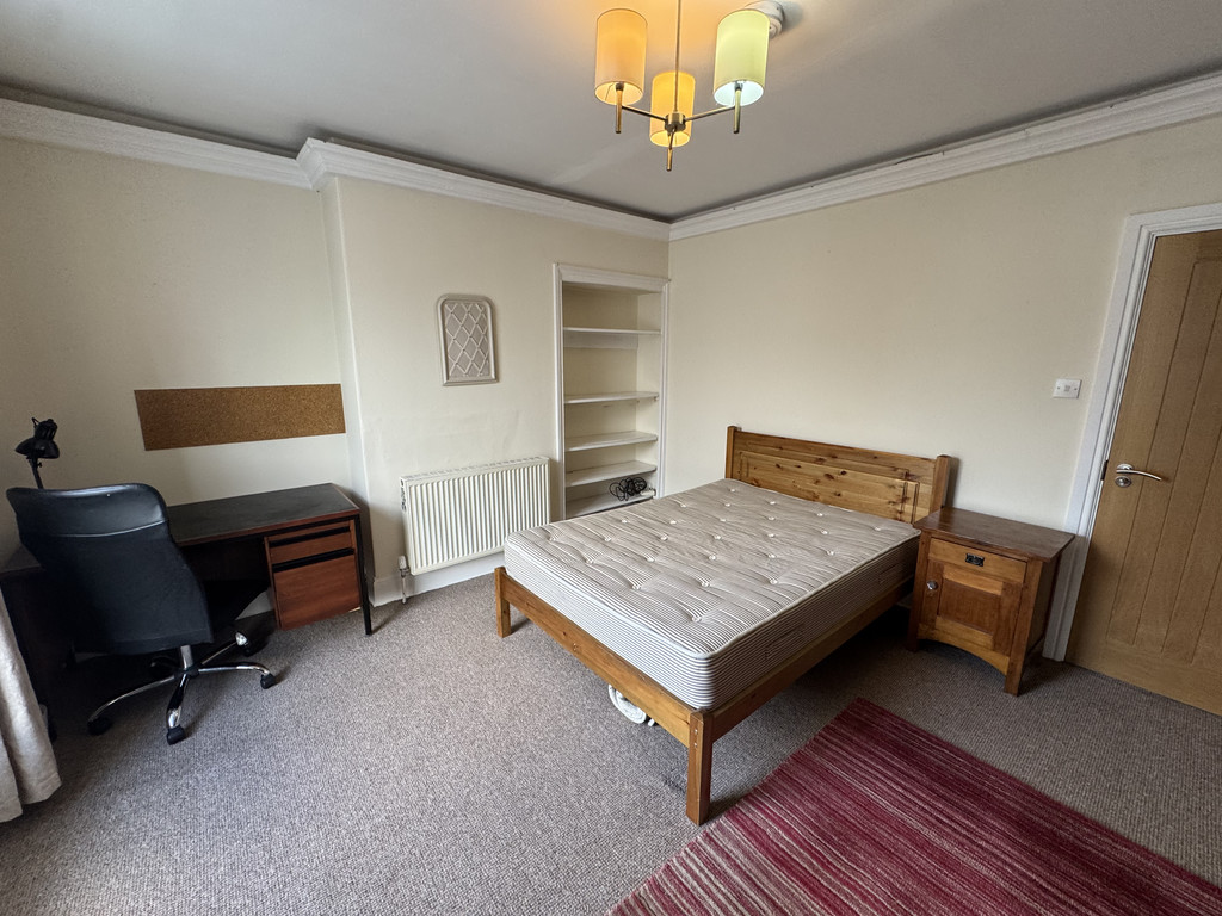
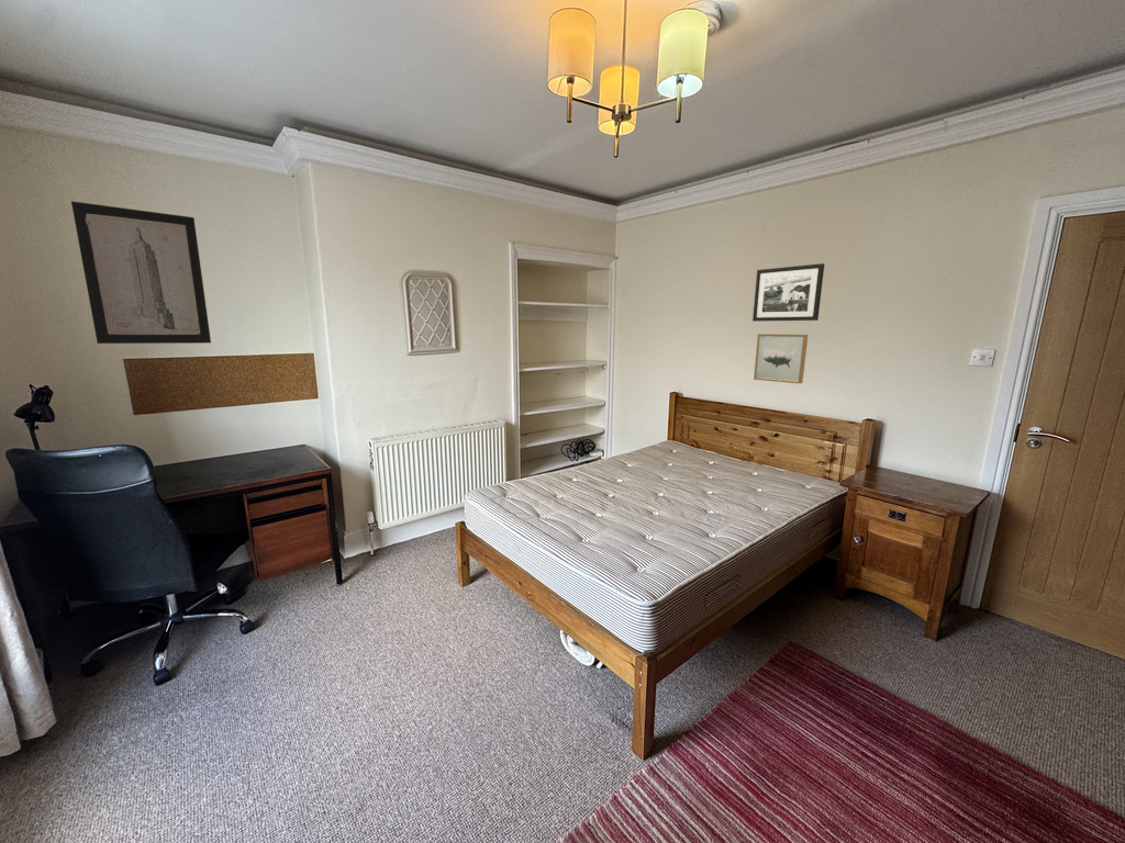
+ picture frame (786, 294)
+ wall art (147, 278)
+ wall art (779, 358)
